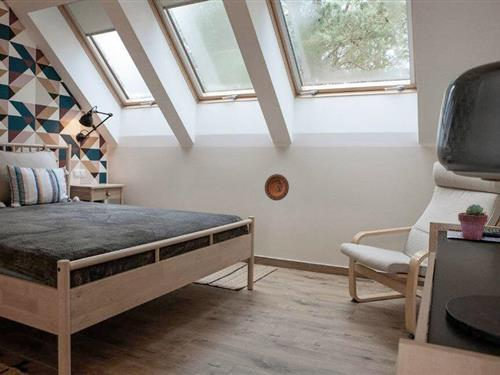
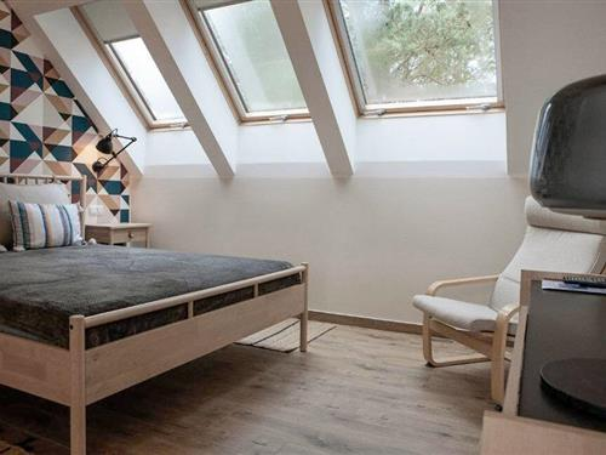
- decorative plate (276, 187)
- potted succulent (472, 221)
